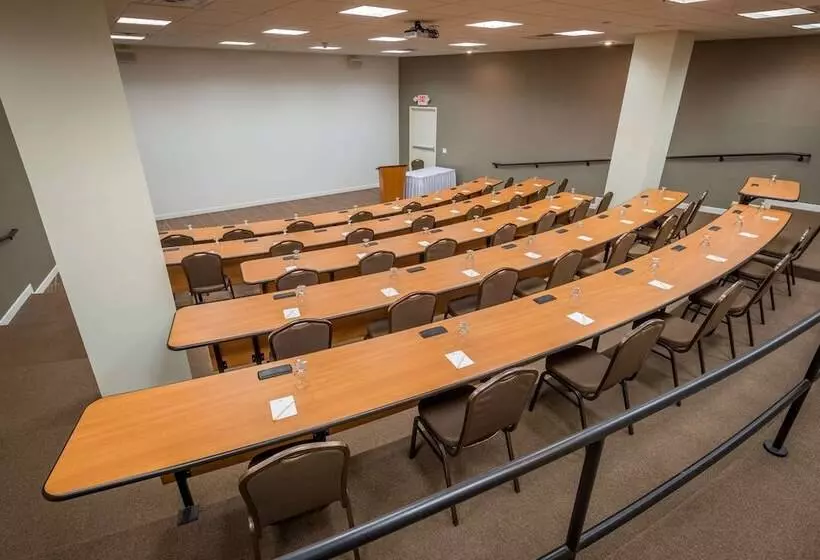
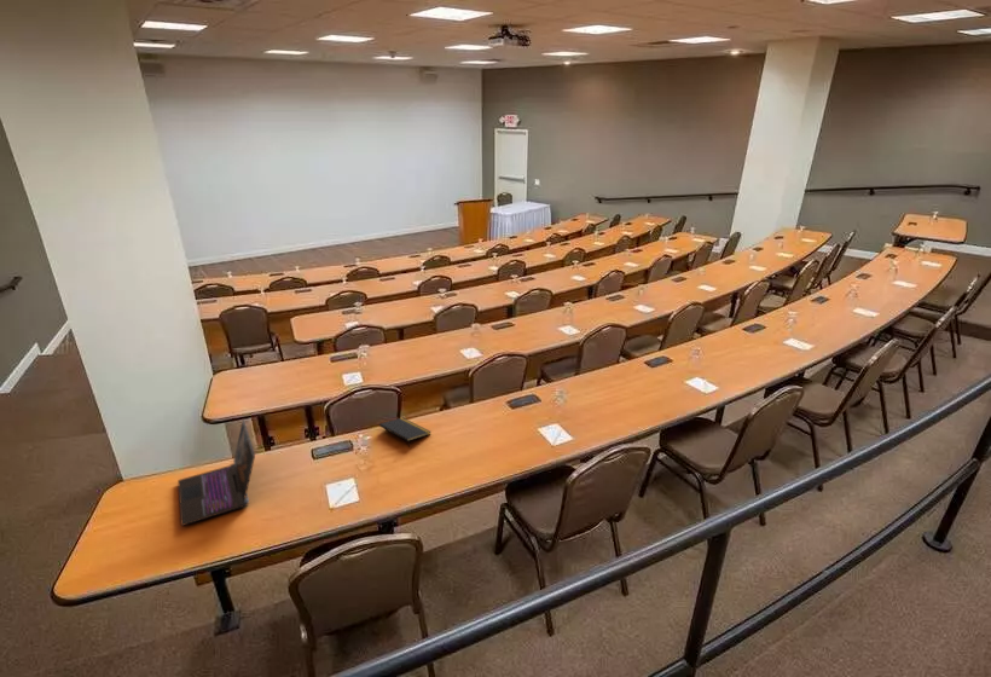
+ laptop (215, 469)
+ notepad (405, 428)
